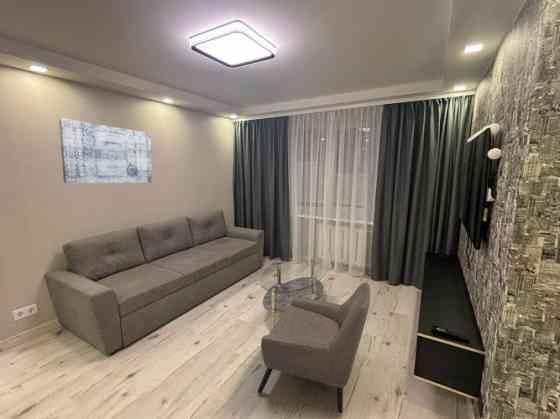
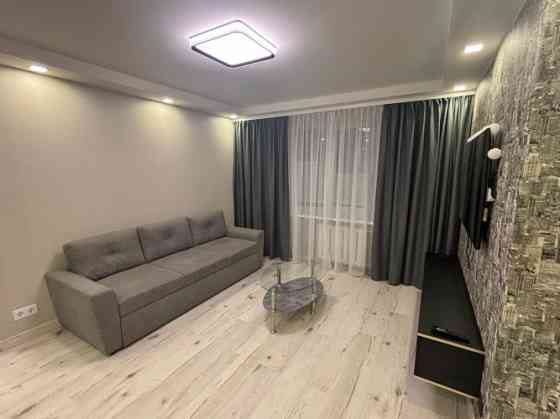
- armchair (315, 333)
- wall art (112, 155)
